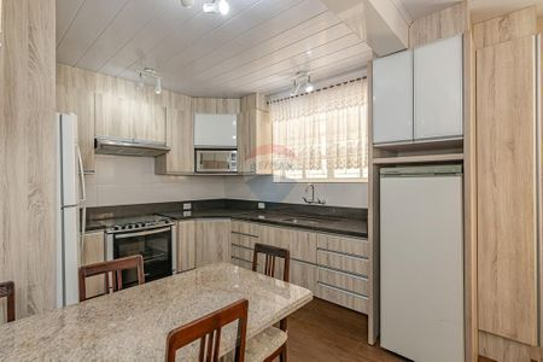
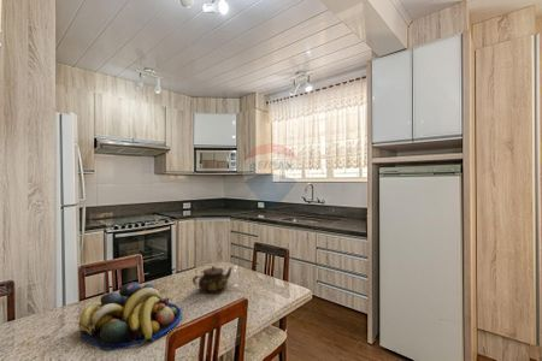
+ fruit bowl (135, 306)
+ teapot (213, 277)
